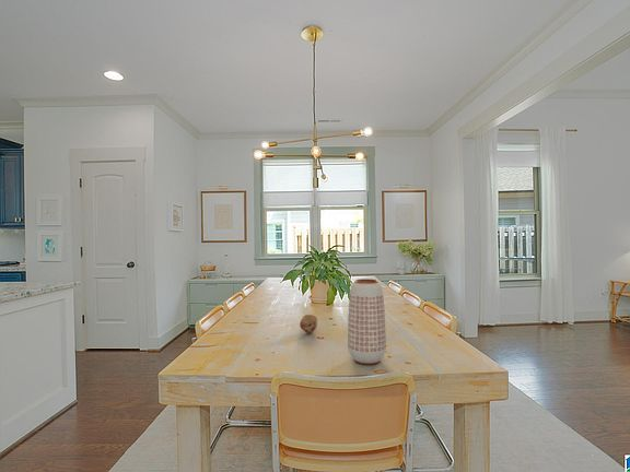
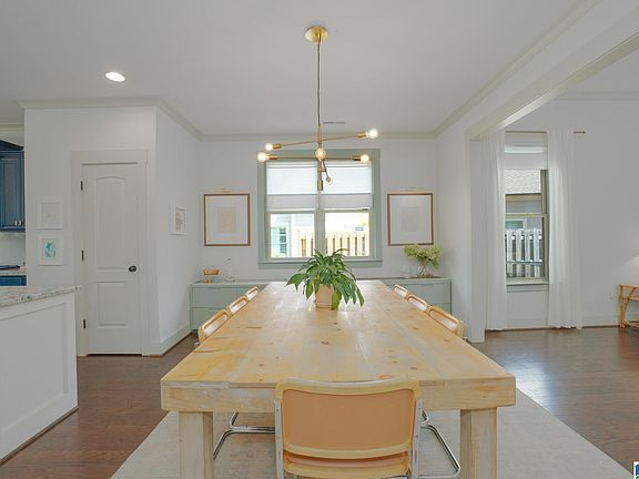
- planter (366, 320)
- fruit (308, 323)
